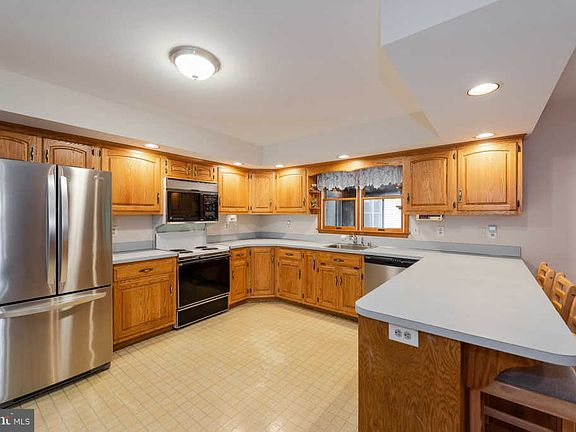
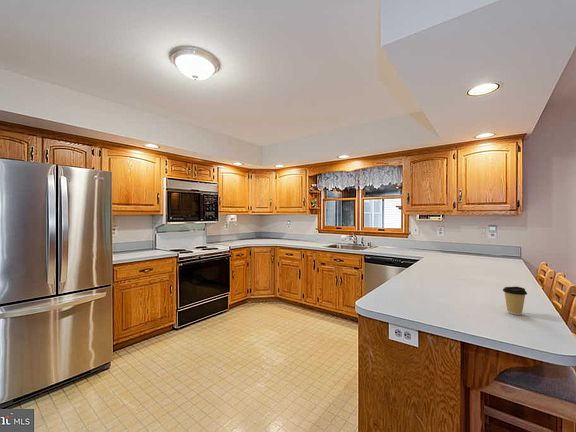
+ coffee cup (514, 300)
